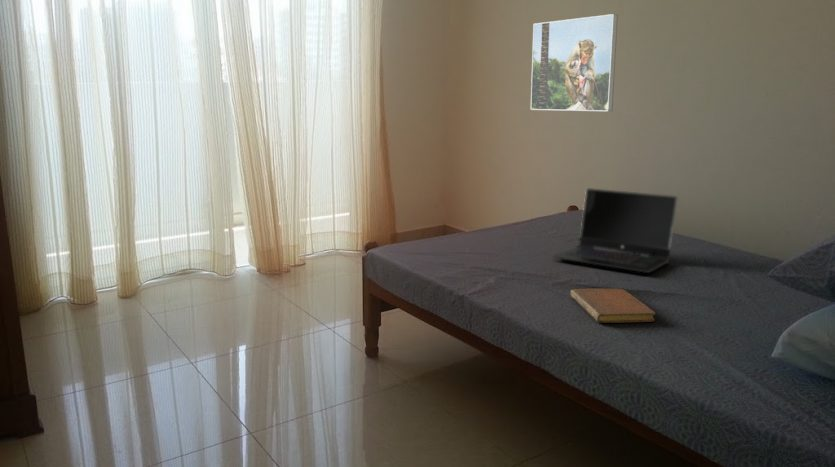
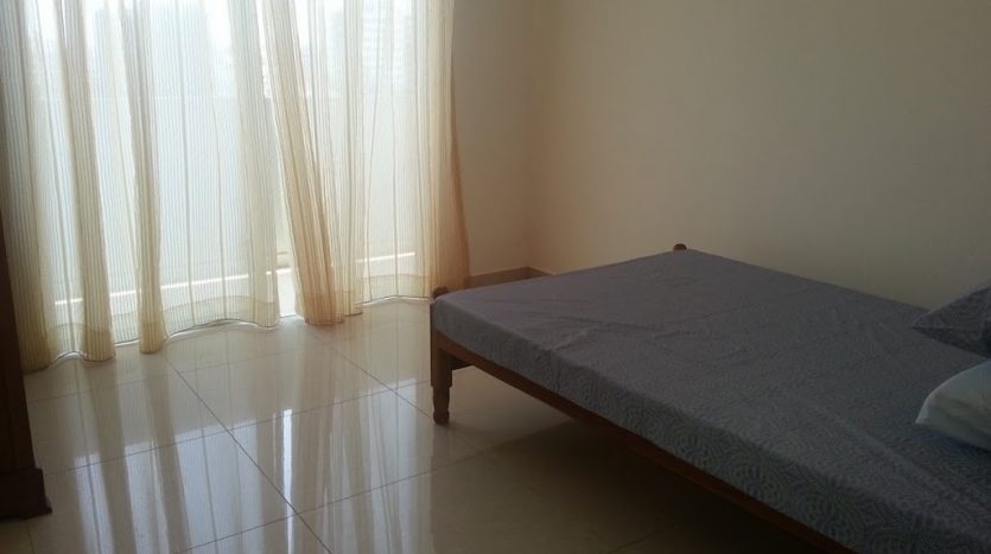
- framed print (571, 65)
- notebook (610, 304)
- laptop computer (614, 228)
